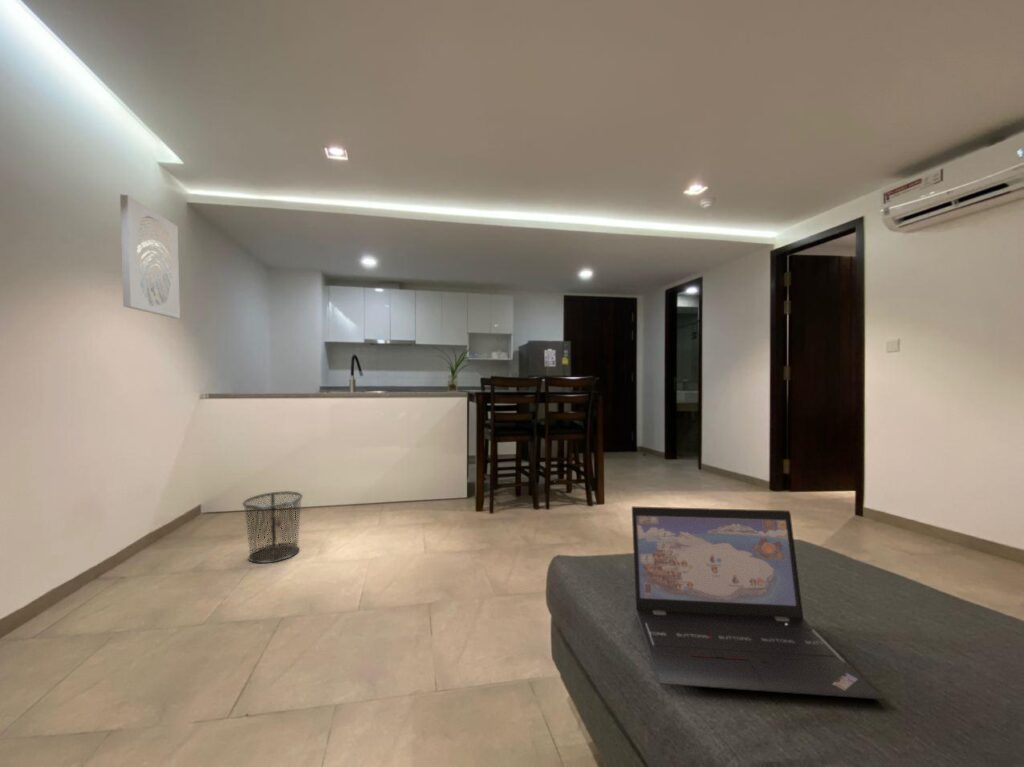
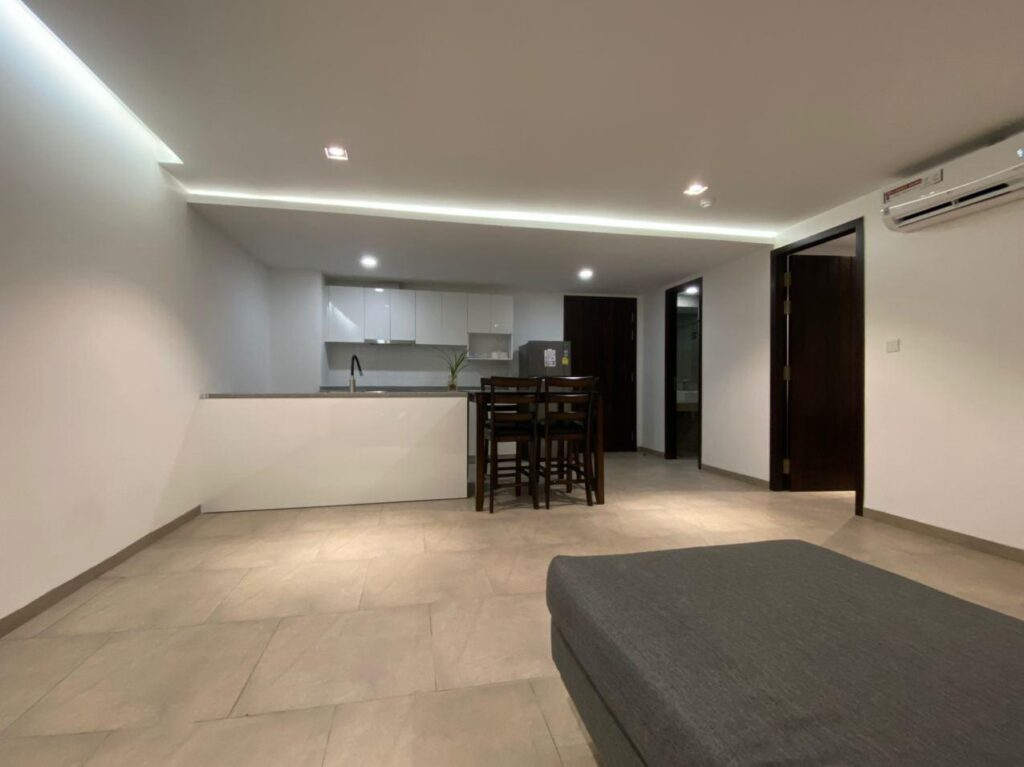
- laptop (733, 587)
- waste bin (273, 526)
- wall art (153, 262)
